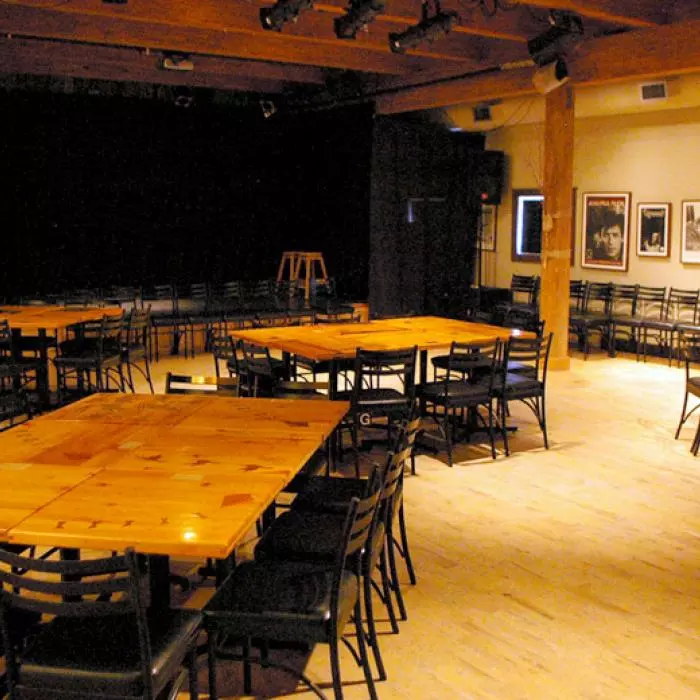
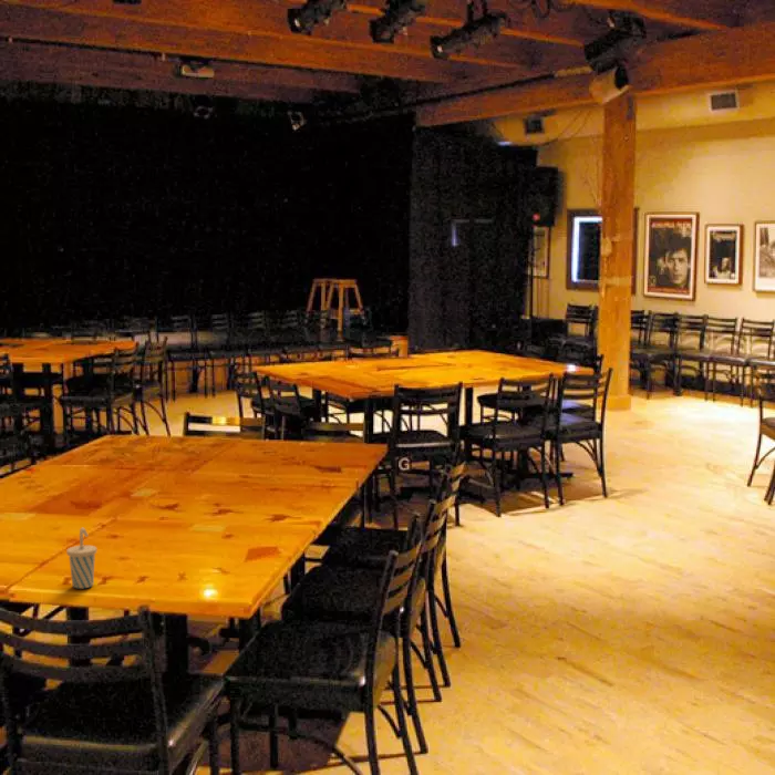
+ cup (82, 557)
